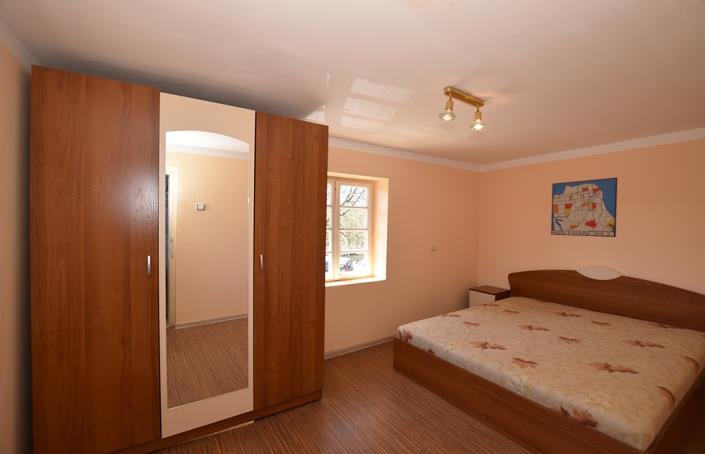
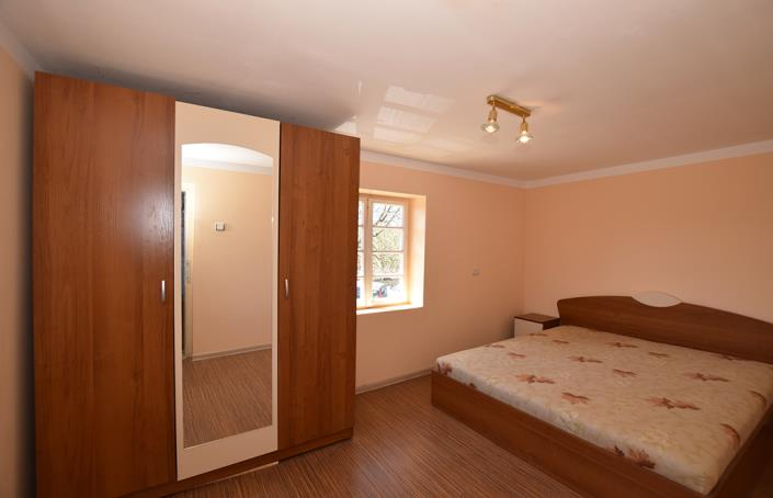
- wall art (581, 208)
